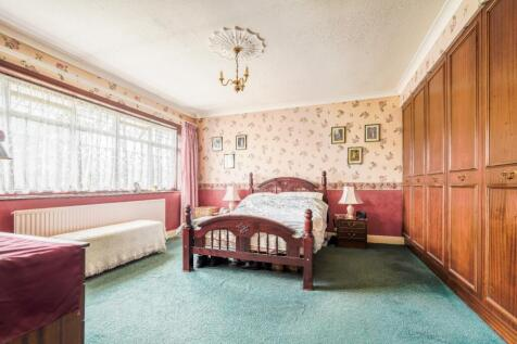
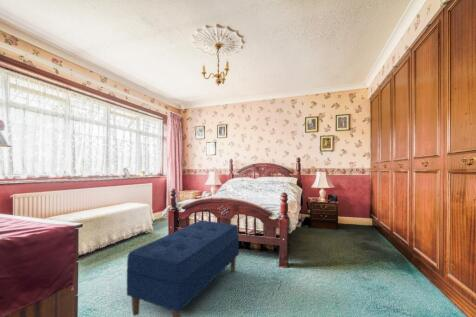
+ bench (192, 262)
